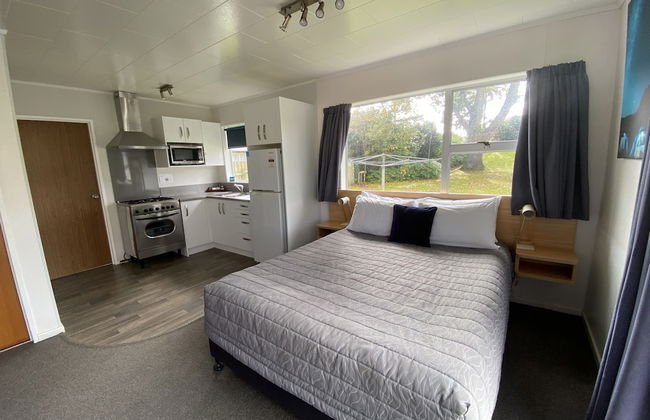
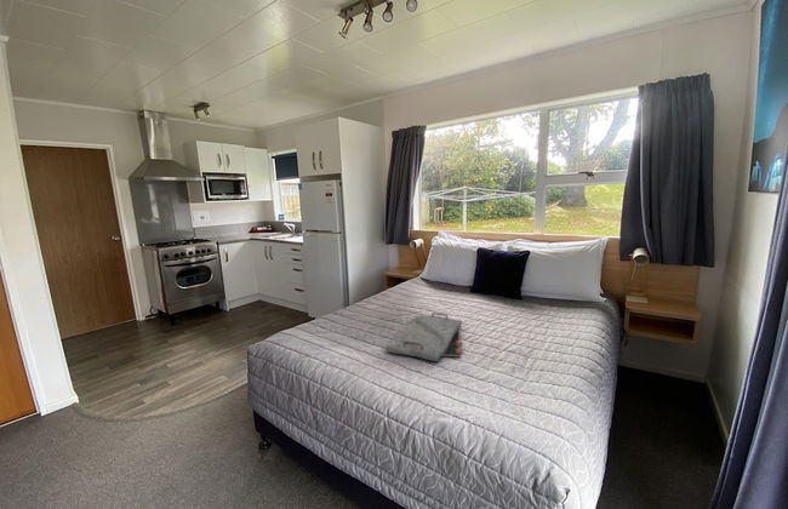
+ serving tray (433, 333)
